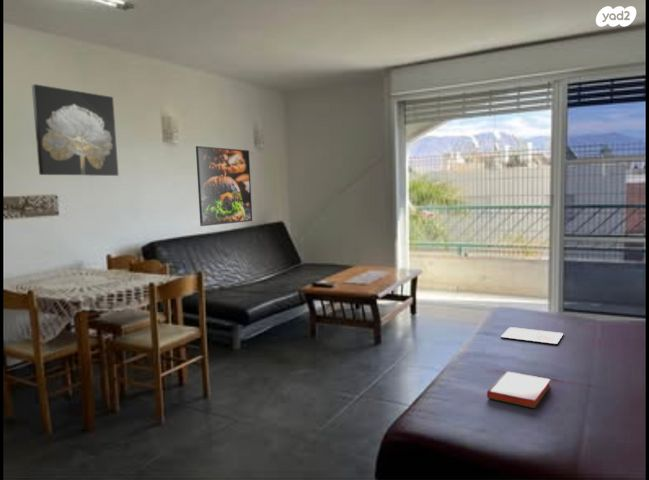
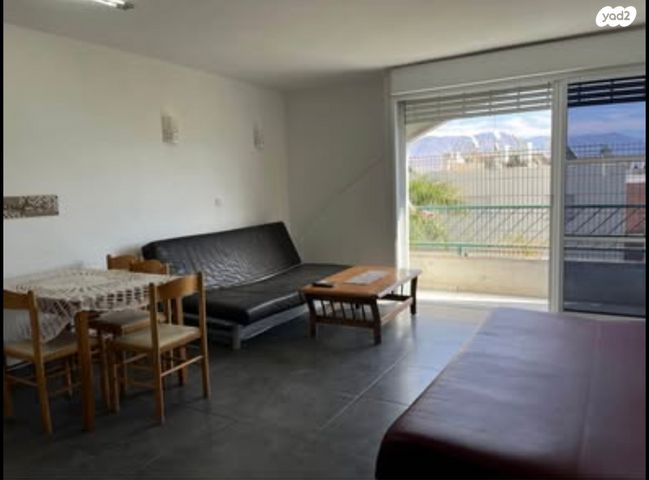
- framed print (226, 186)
- wall art (78, 133)
- tablet (532, 335)
- hardback book (519, 388)
